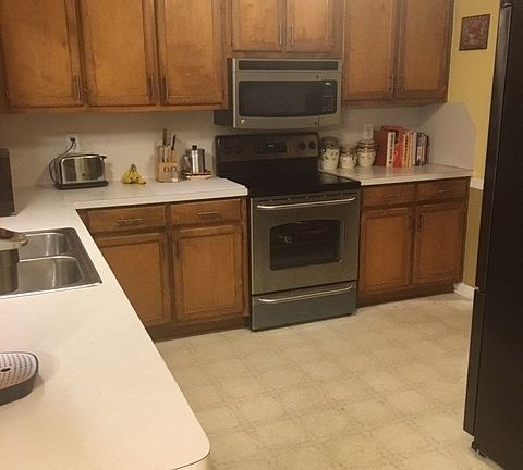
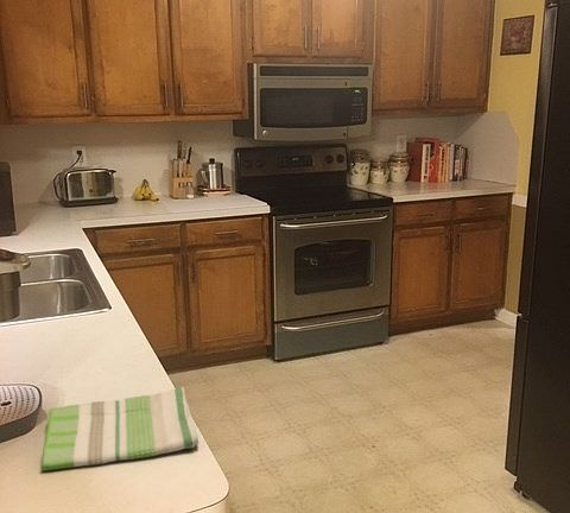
+ dish towel (120, 424)
